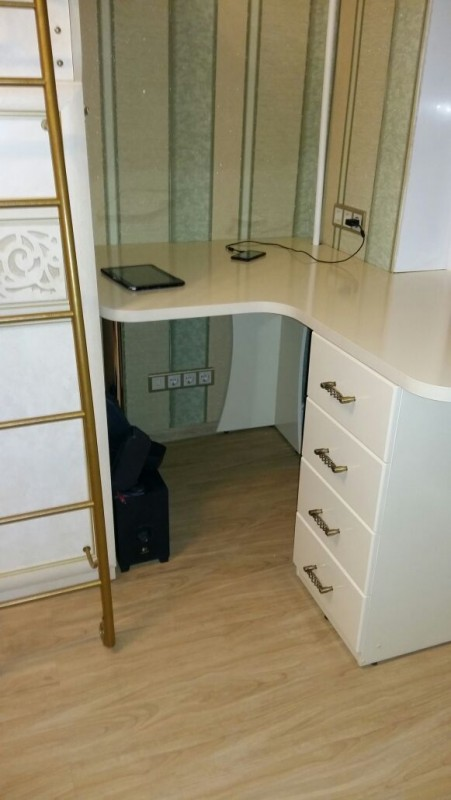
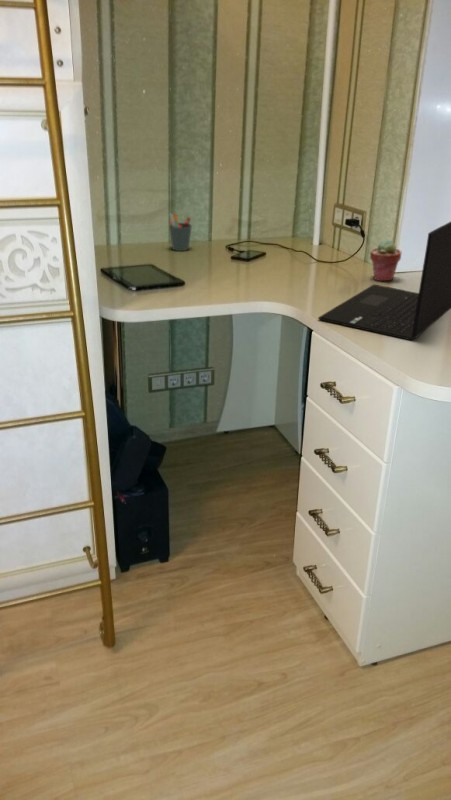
+ potted succulent (385, 259)
+ laptop (395, 288)
+ pen holder (180, 230)
